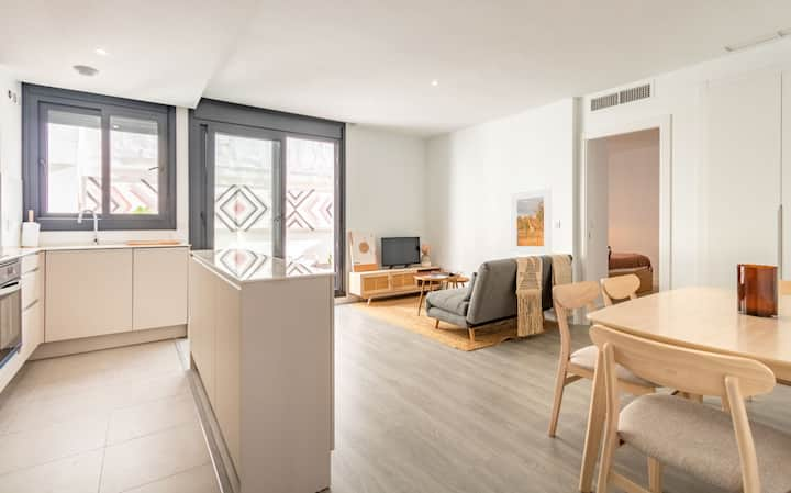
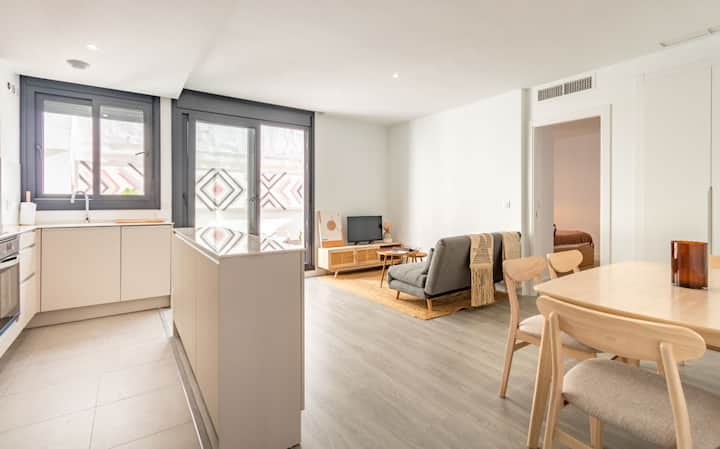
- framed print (530, 222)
